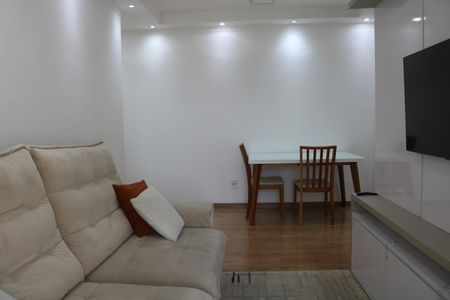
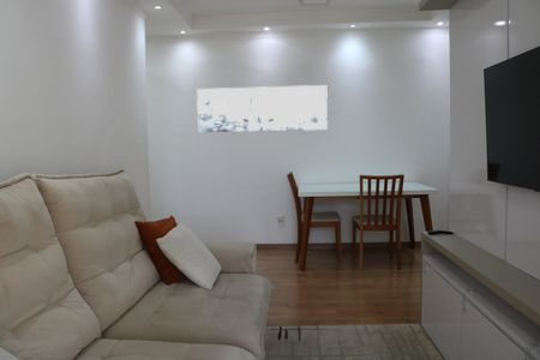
+ wall art (262, 109)
